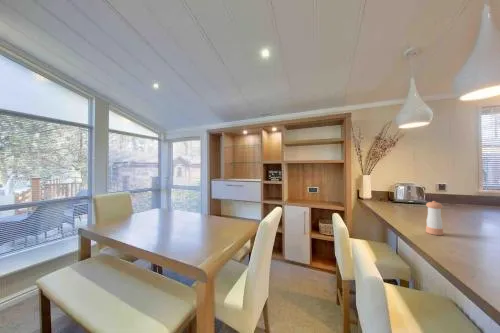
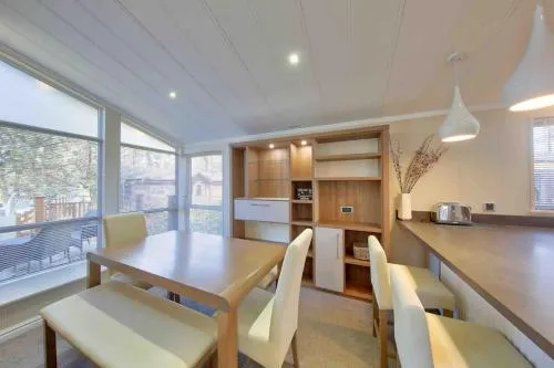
- pepper shaker (434, 217)
